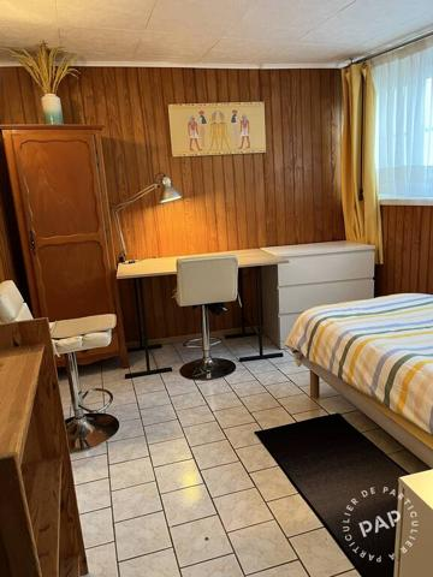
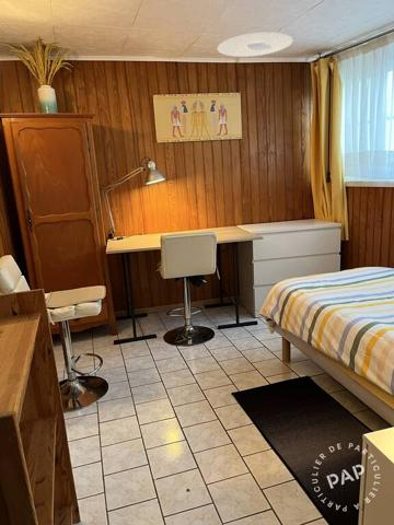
+ ceiling light (254, 40)
